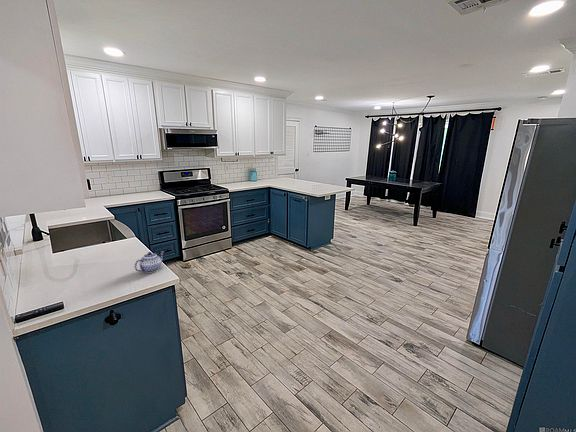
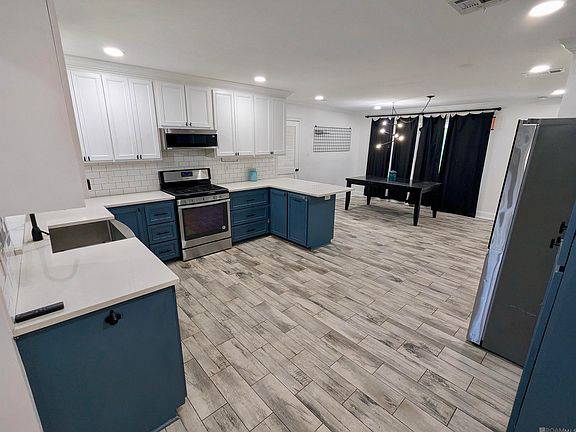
- teapot (150, 261)
